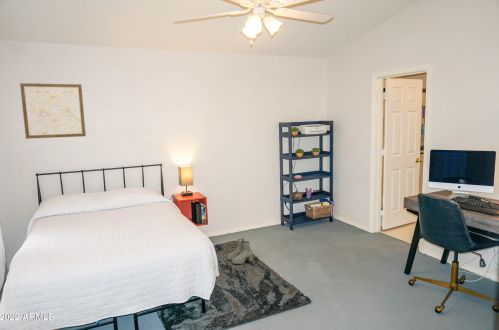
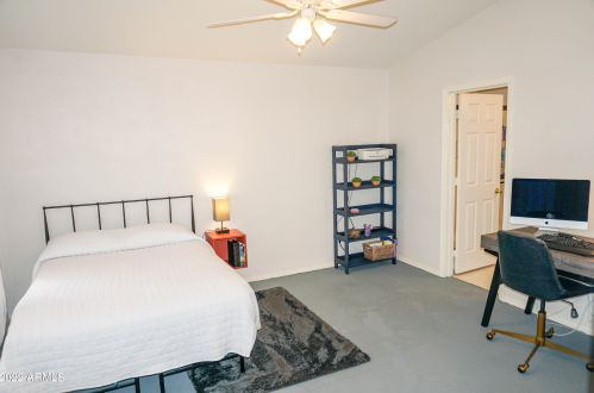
- boots (240, 250)
- wall art (56, 108)
